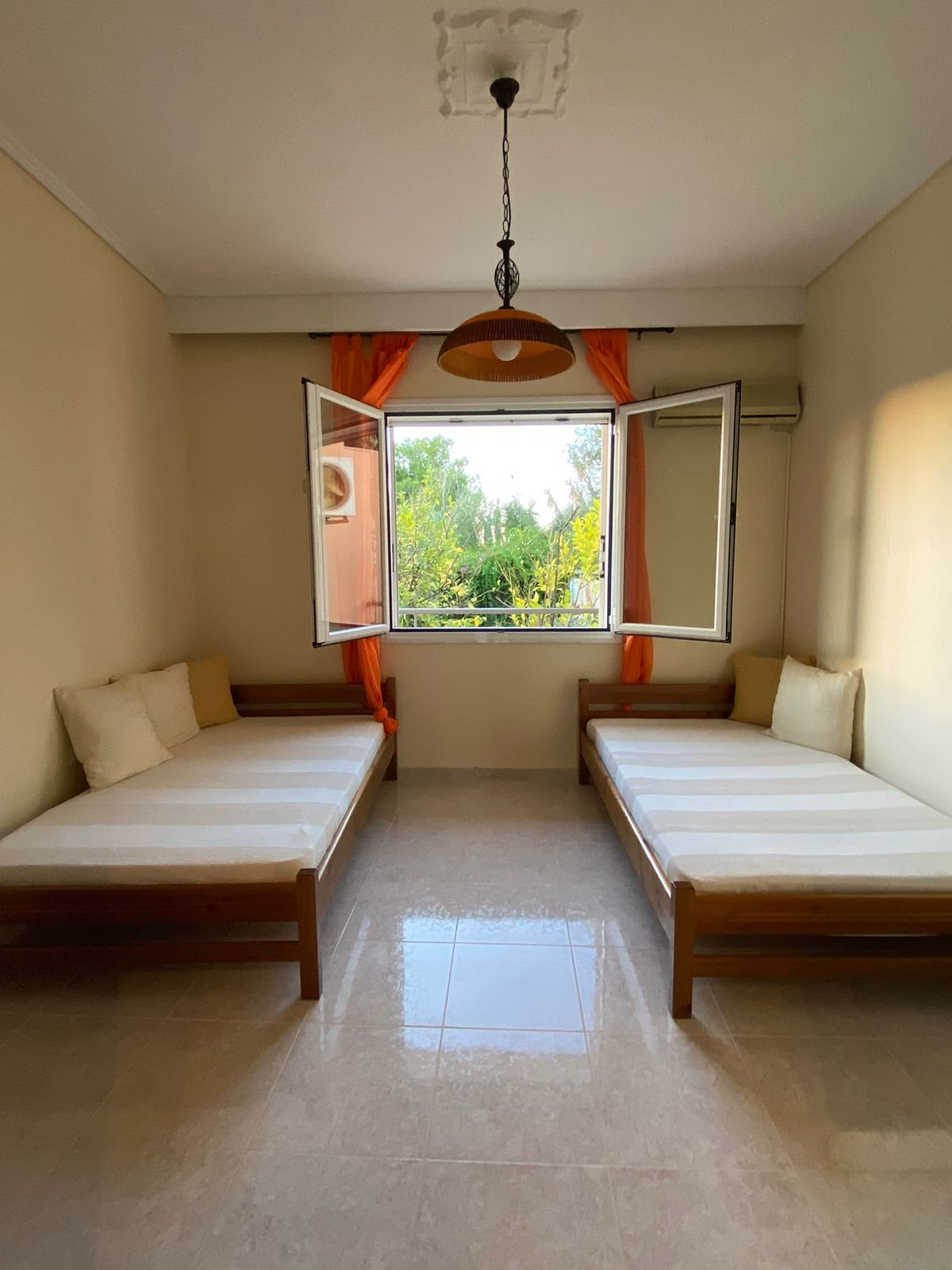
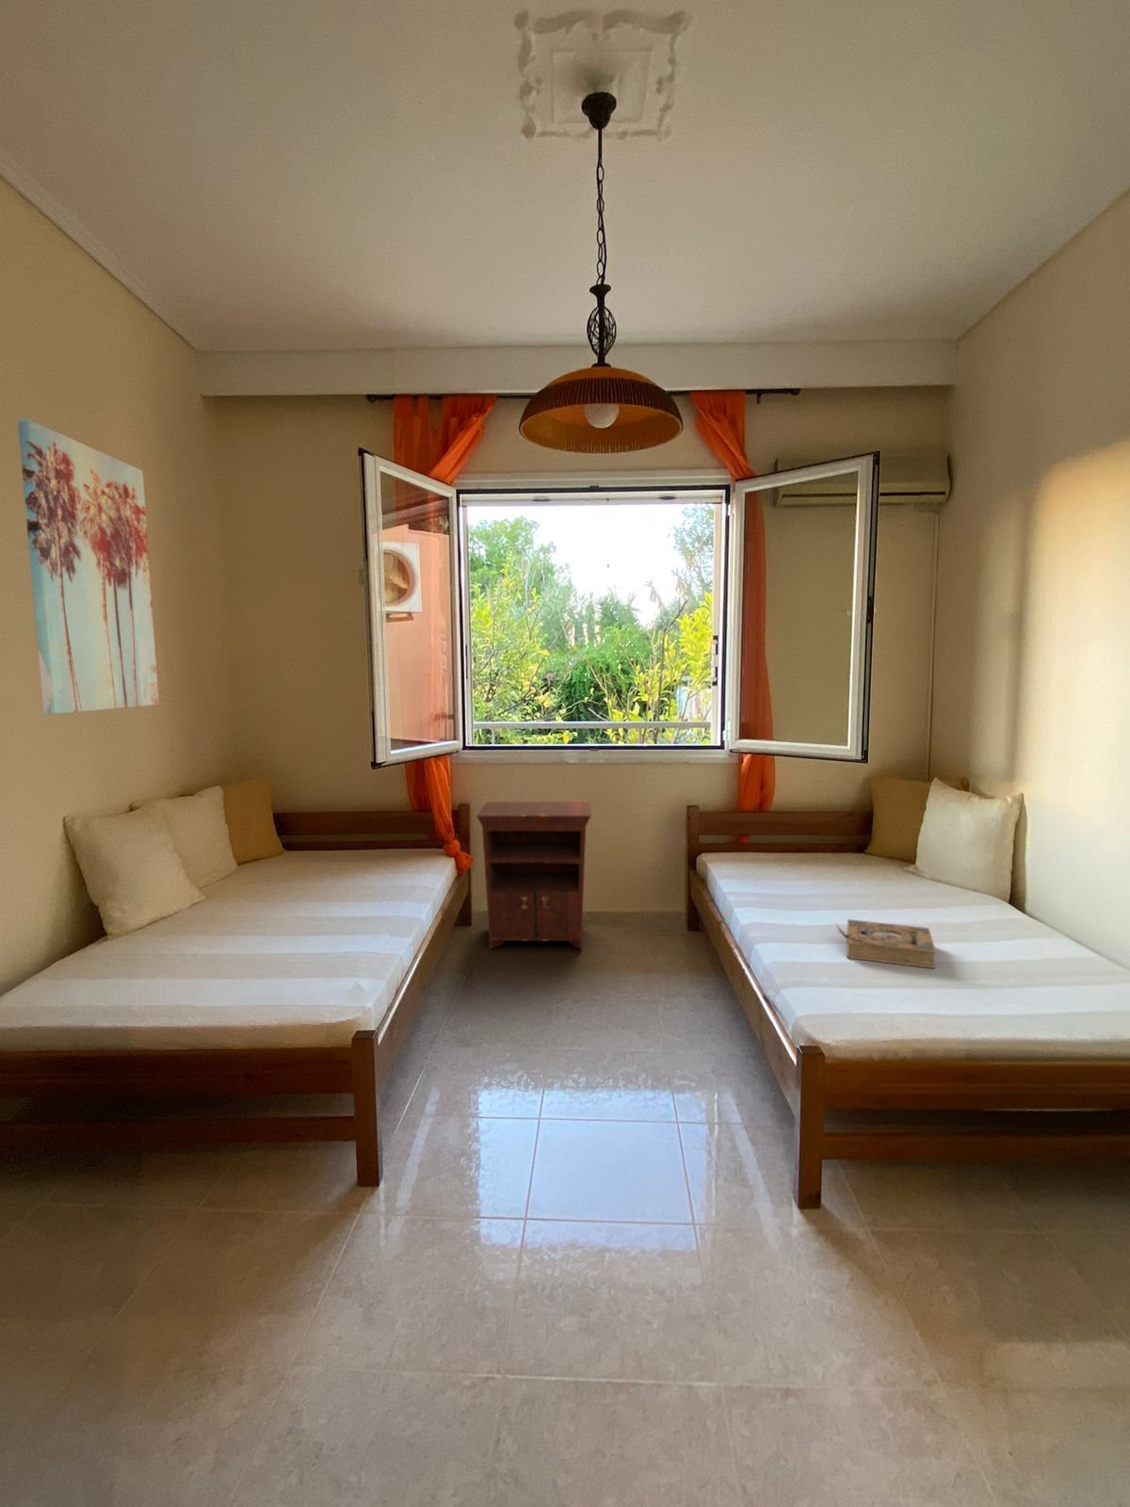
+ book (882, 939)
+ nightstand (537, 873)
+ wall art (99, 580)
